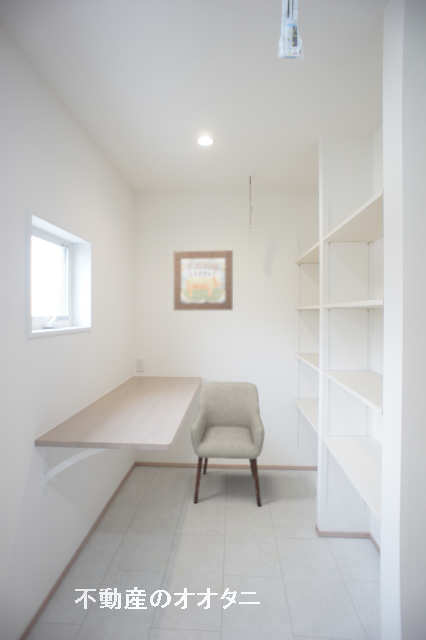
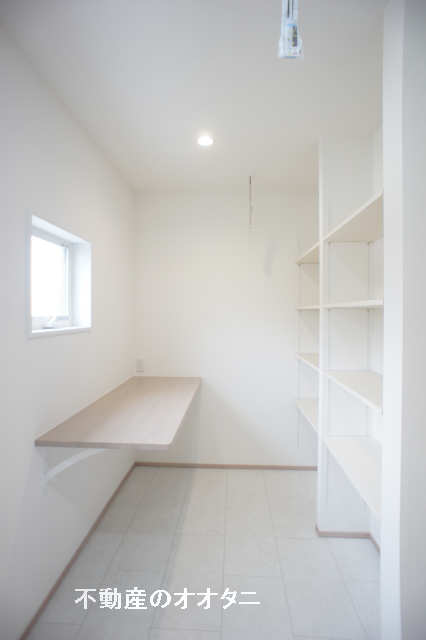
- wall art (203, 280)
- chair (228, 437)
